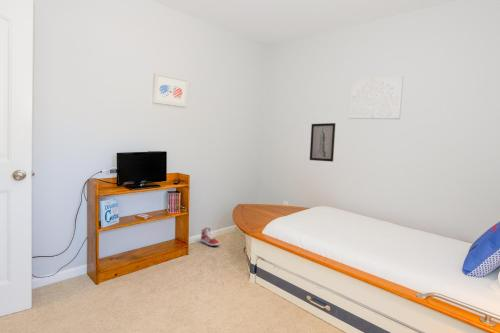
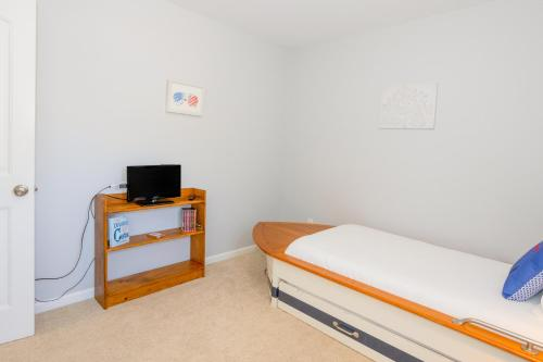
- sneaker (209, 236)
- wall art (322, 142)
